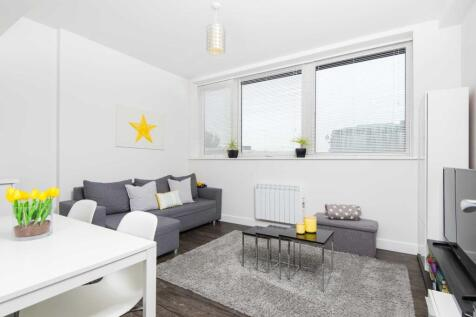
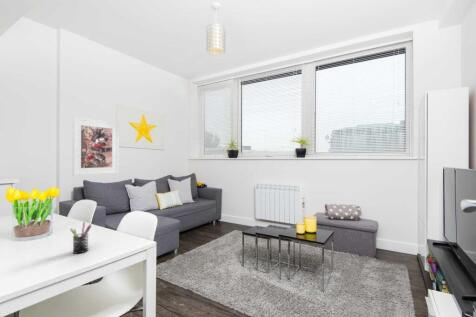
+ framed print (97, 147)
+ pen holder (79, 237)
